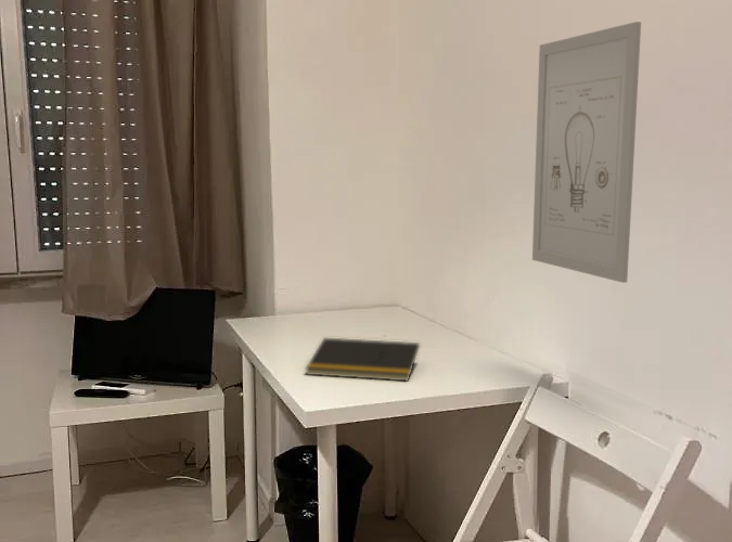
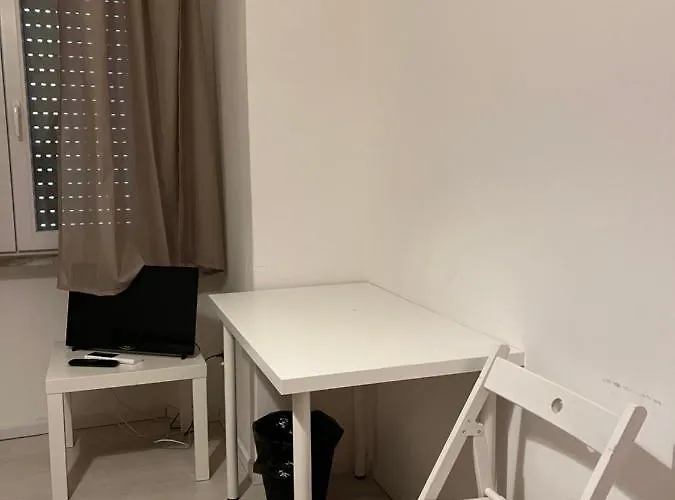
- wall art (580, 155)
- notepad (363, 358)
